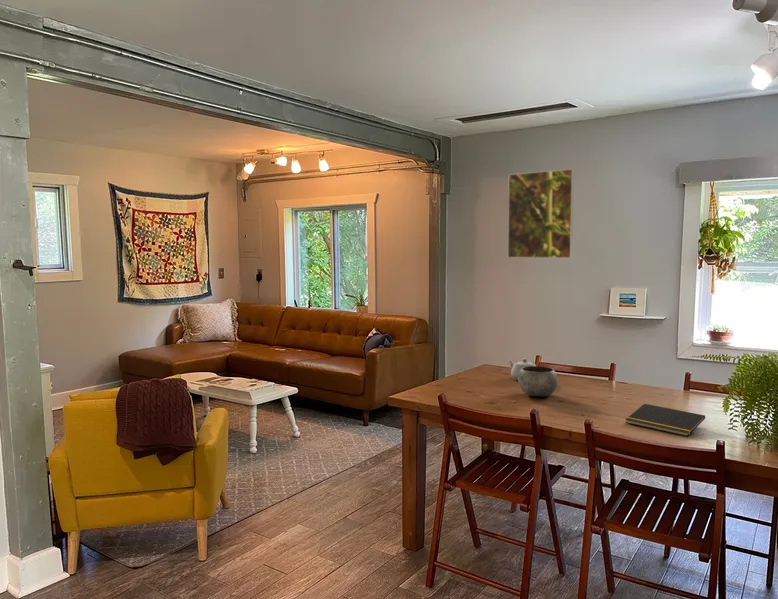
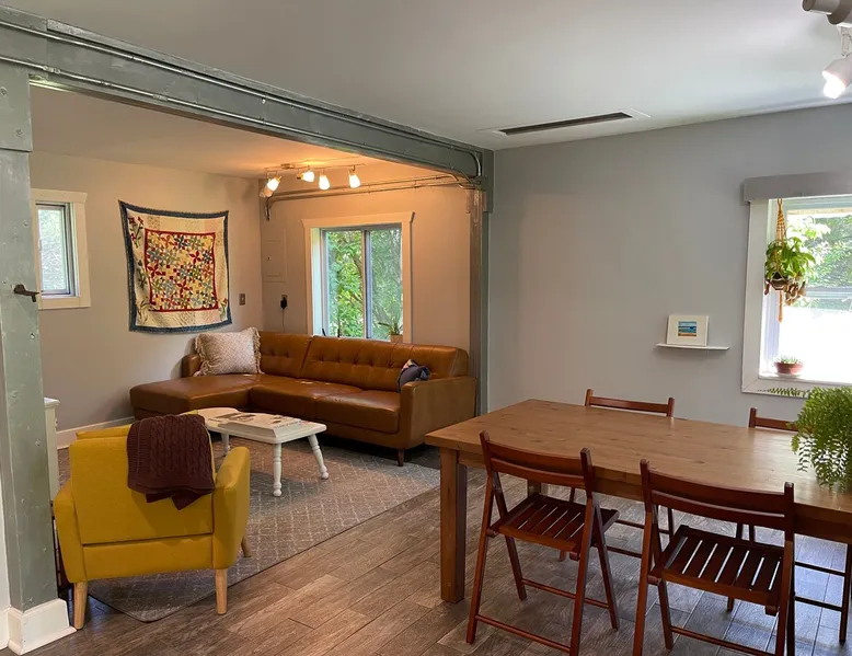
- bowl (537, 381)
- teapot (522, 367)
- notepad (664, 419)
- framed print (539, 215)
